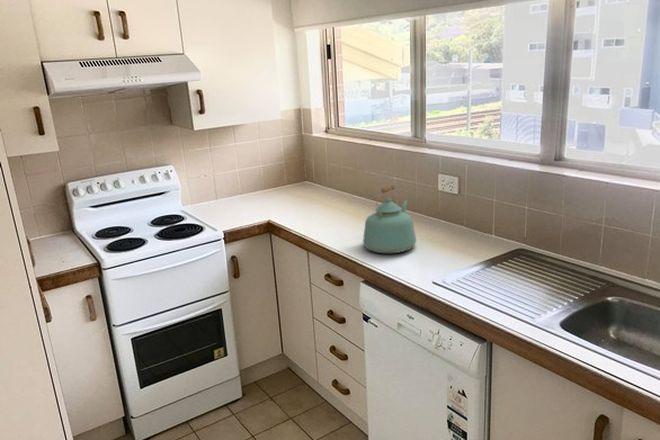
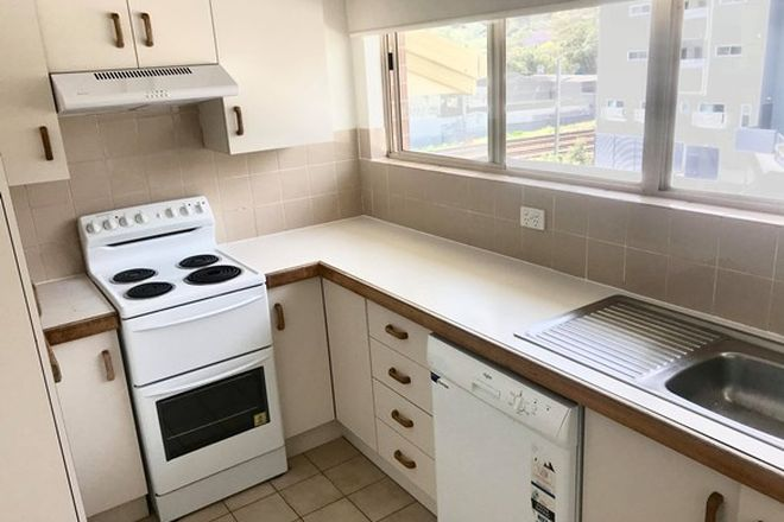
- kettle (391, 216)
